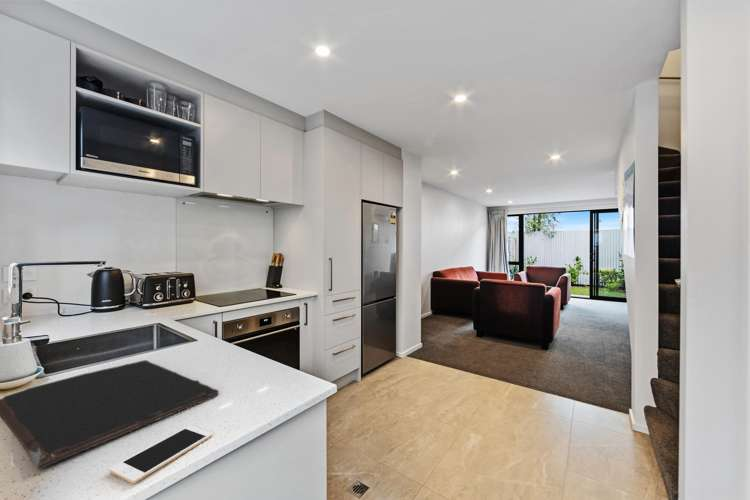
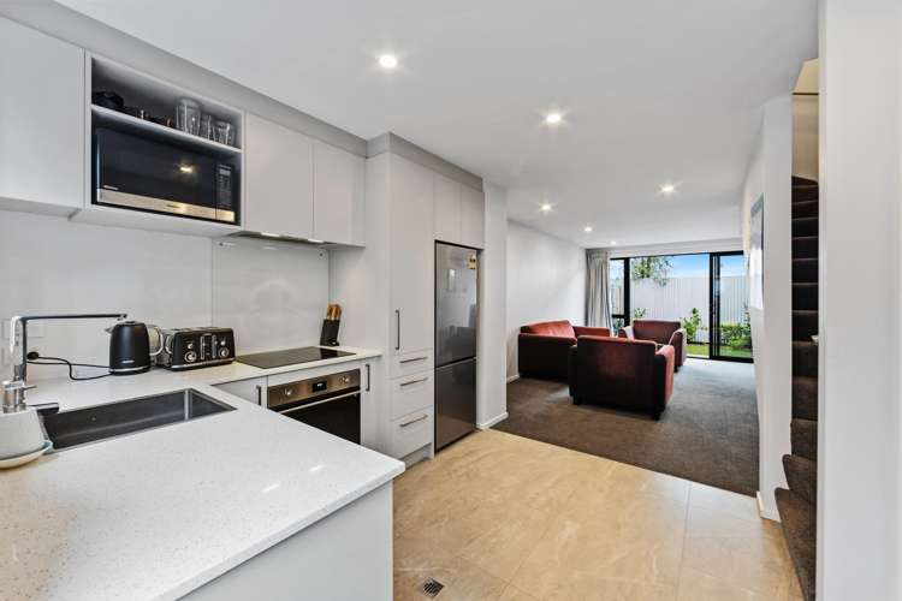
- cell phone (165, 450)
- cutting board (109, 396)
